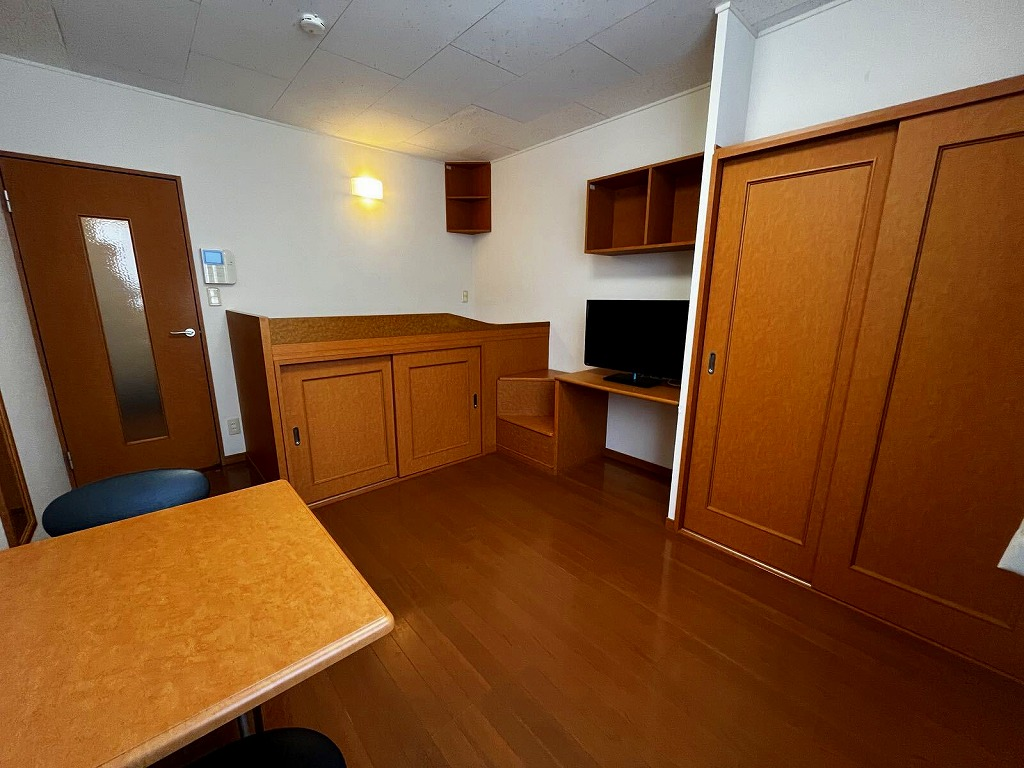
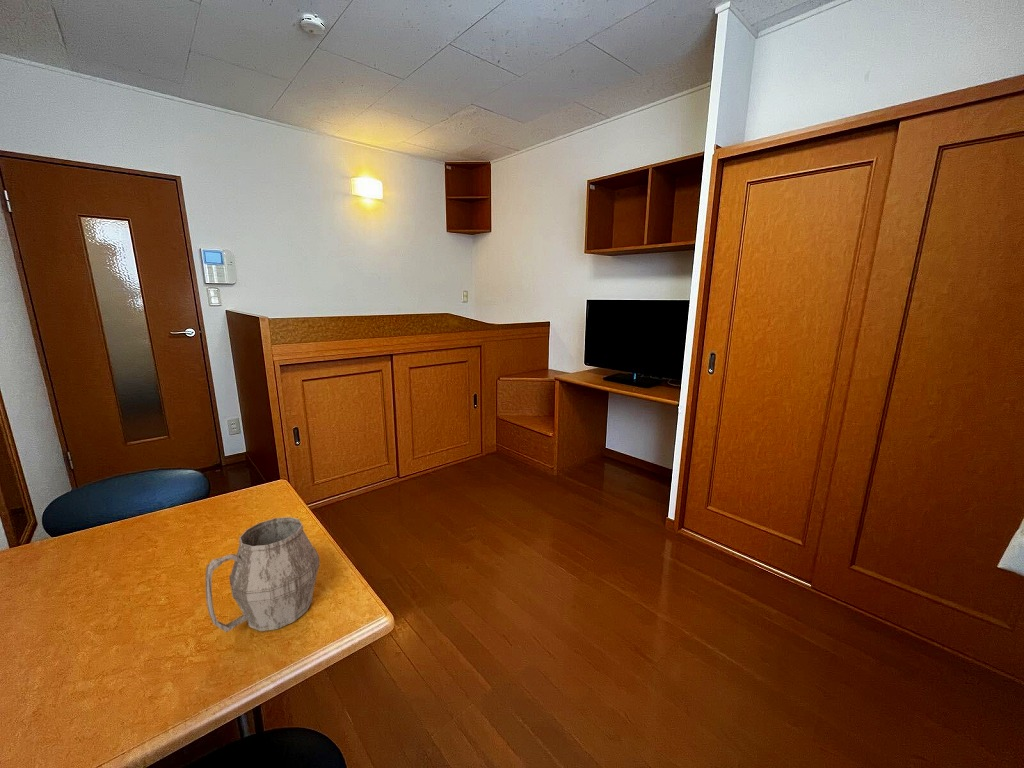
+ mug (266, 575)
